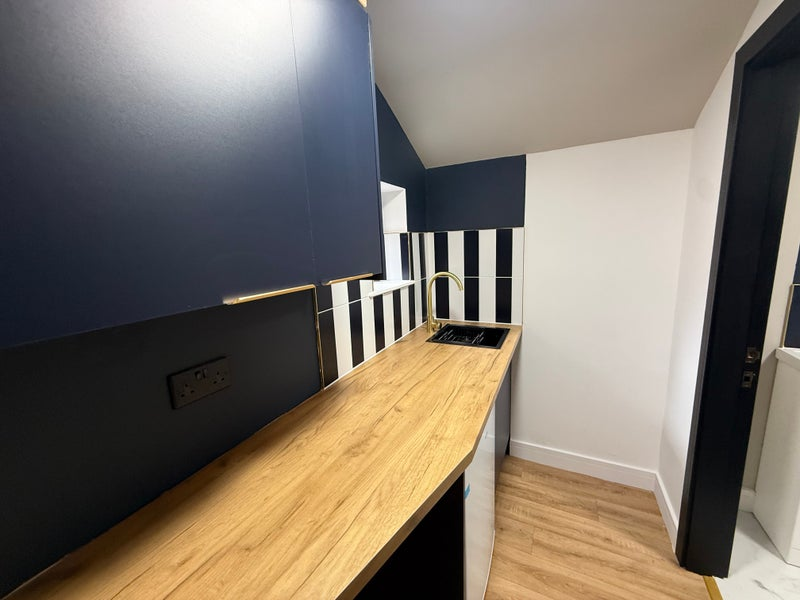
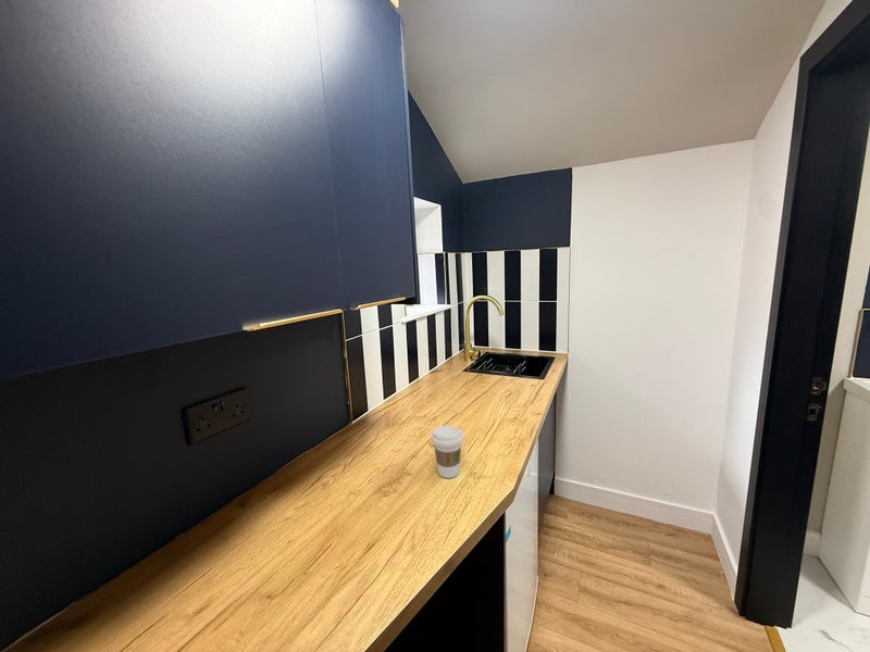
+ coffee cup (447, 451)
